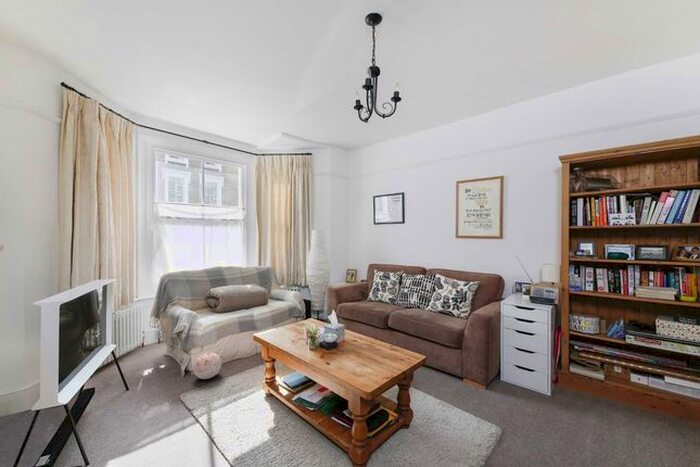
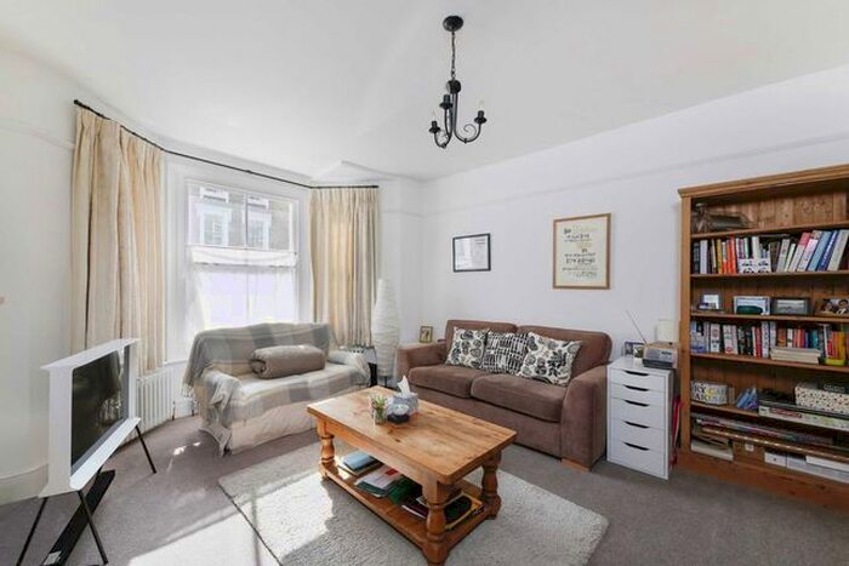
- decorative ball (207, 365)
